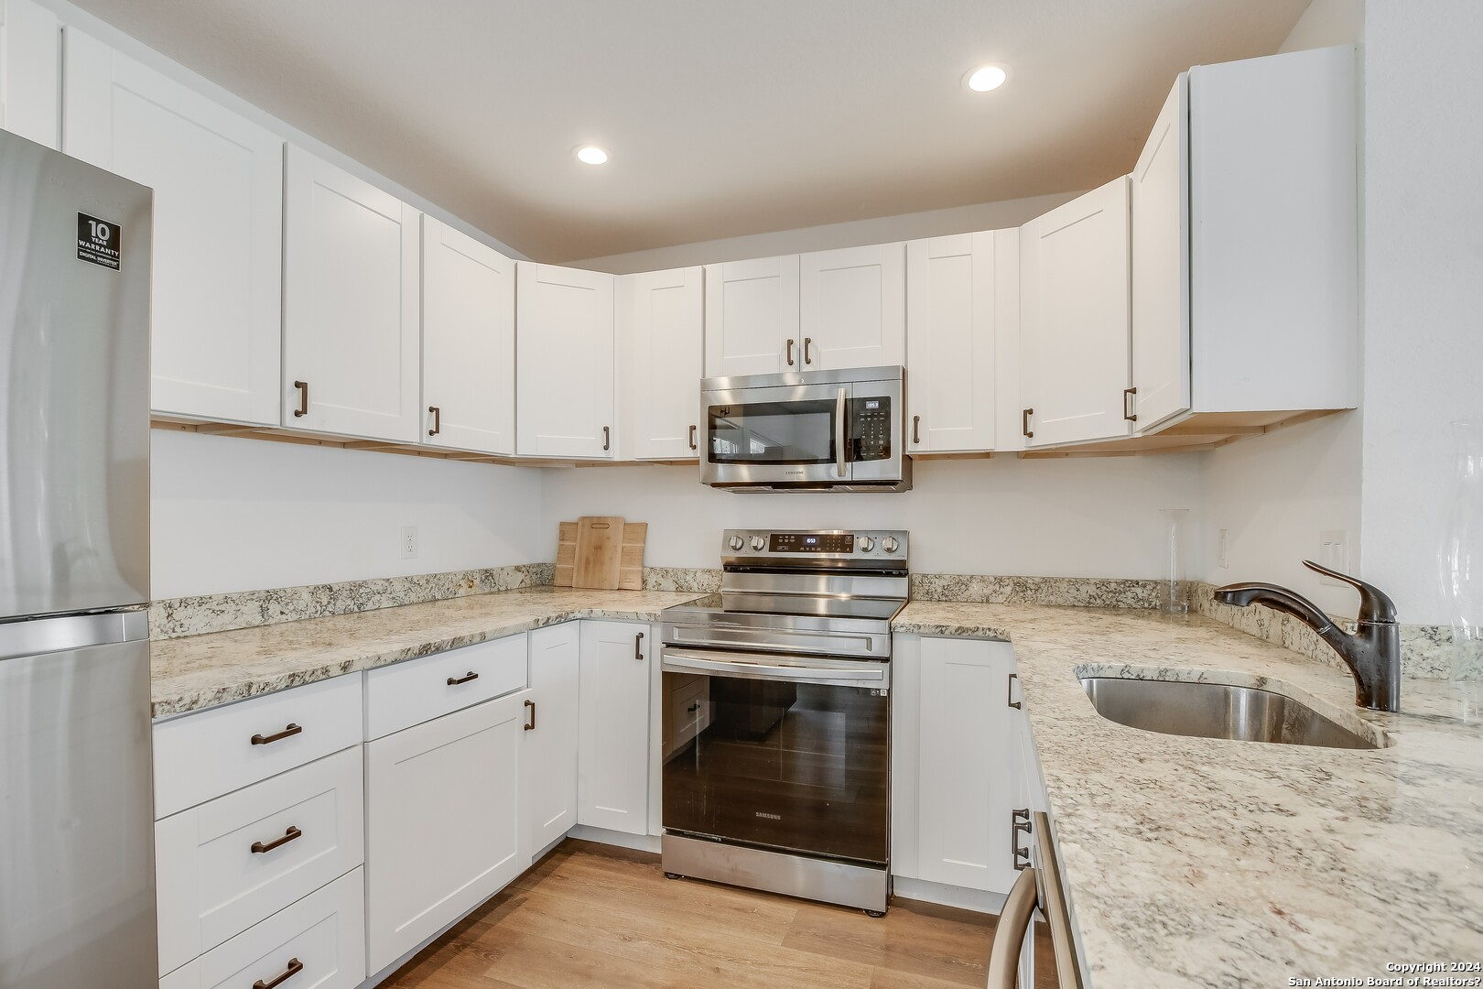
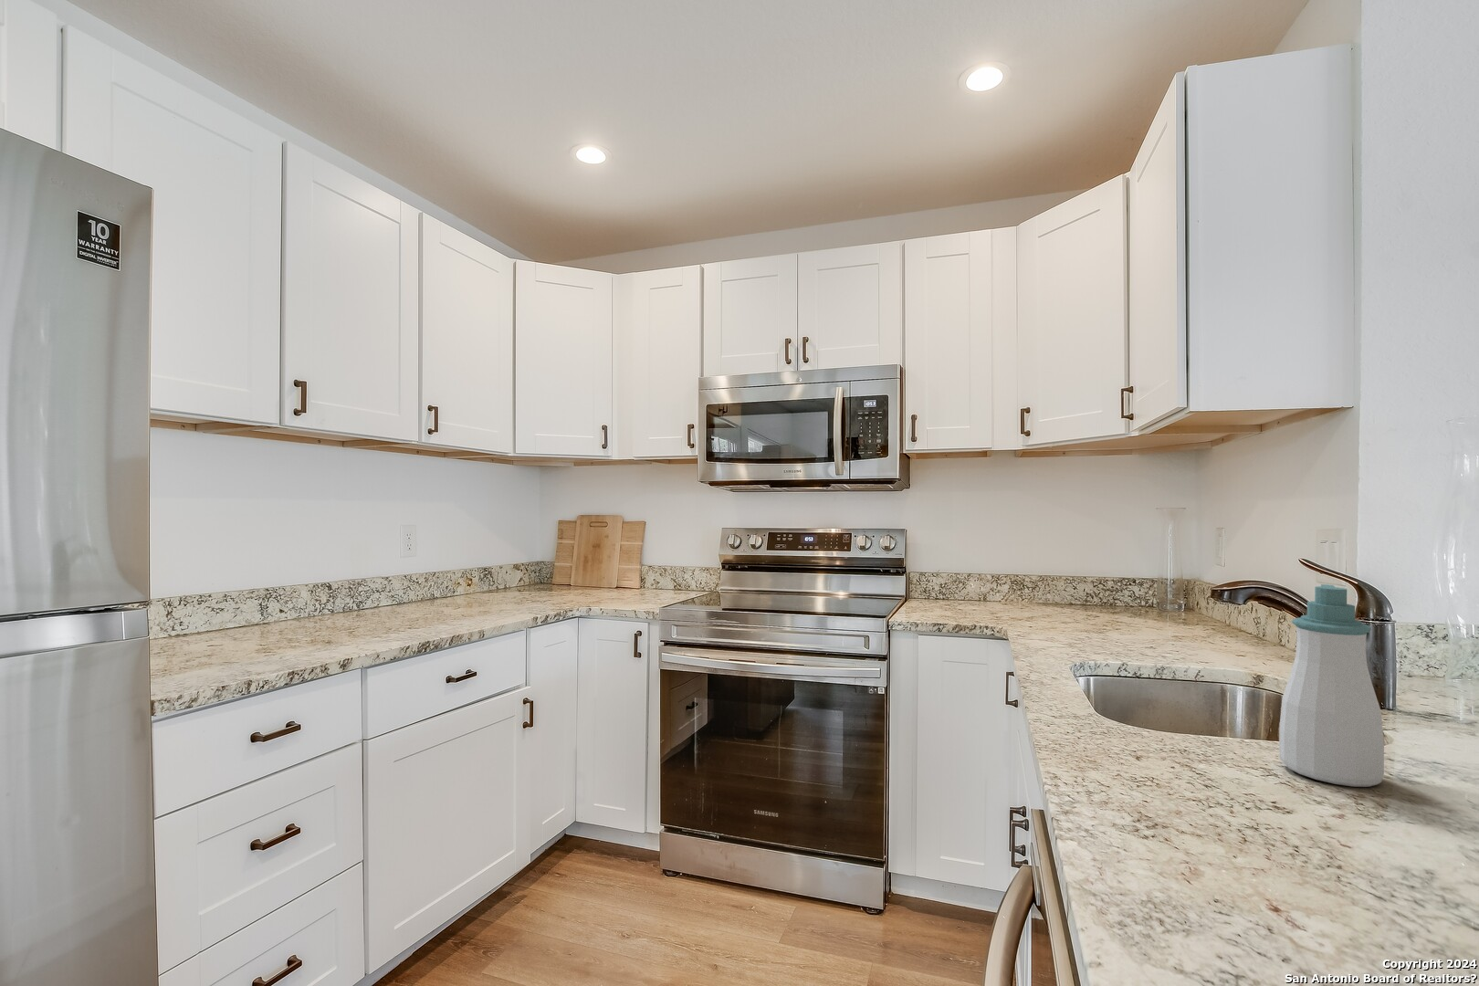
+ soap bottle (1330, 680)
